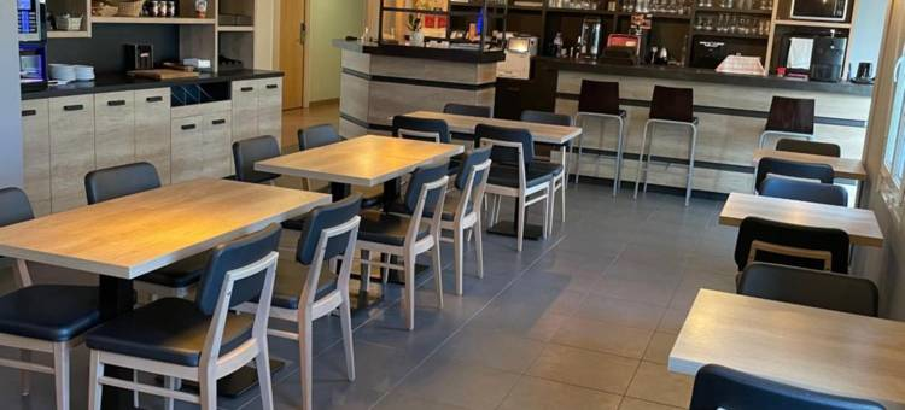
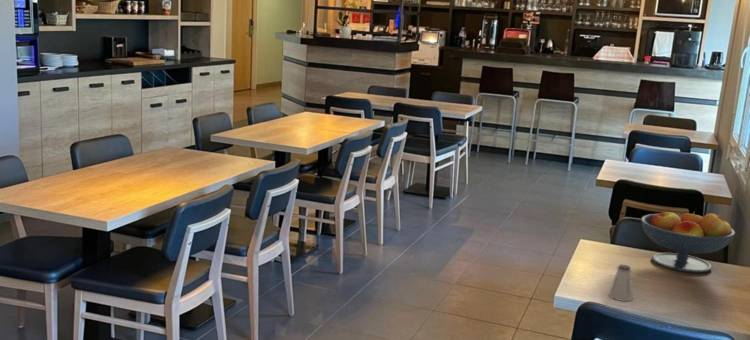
+ fruit bowl (685, 237)
+ saltshaker (622, 281)
